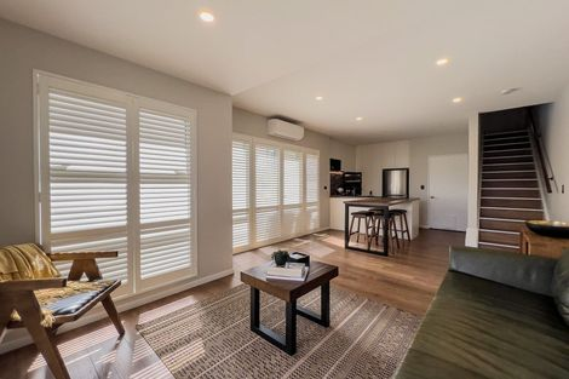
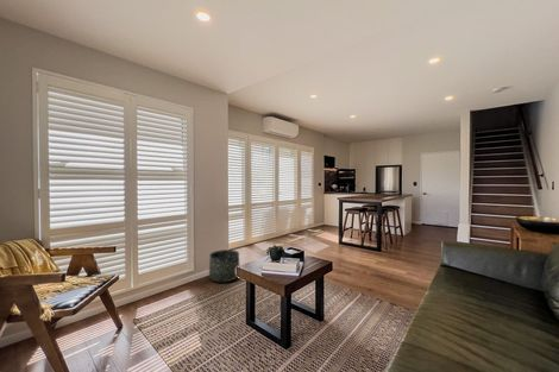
+ basket (224, 265)
